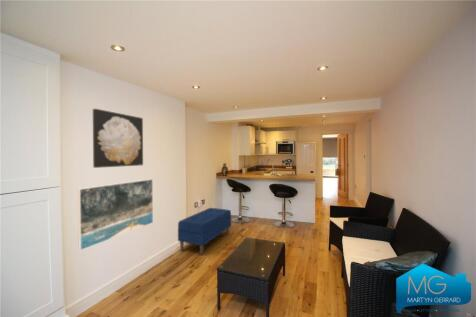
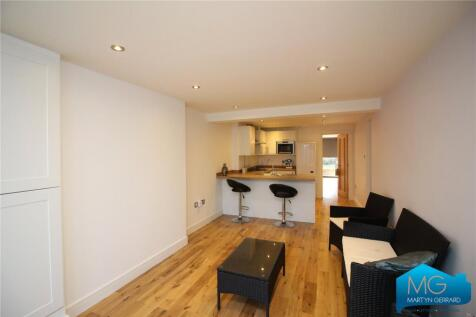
- bench (207, 228)
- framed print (121, 208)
- wall art (120, 140)
